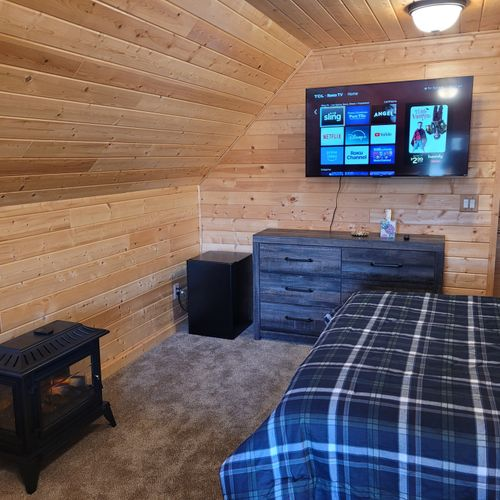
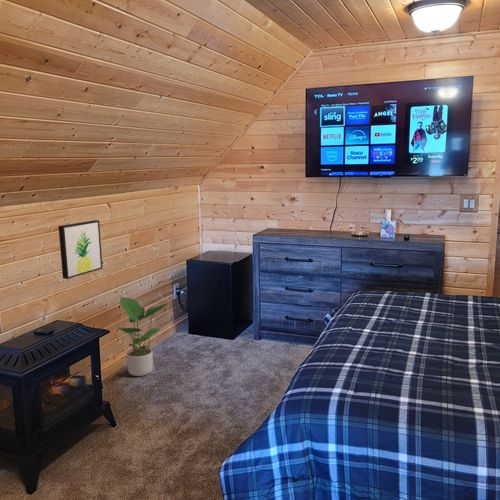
+ potted plant (138, 337)
+ wall art (81, 248)
